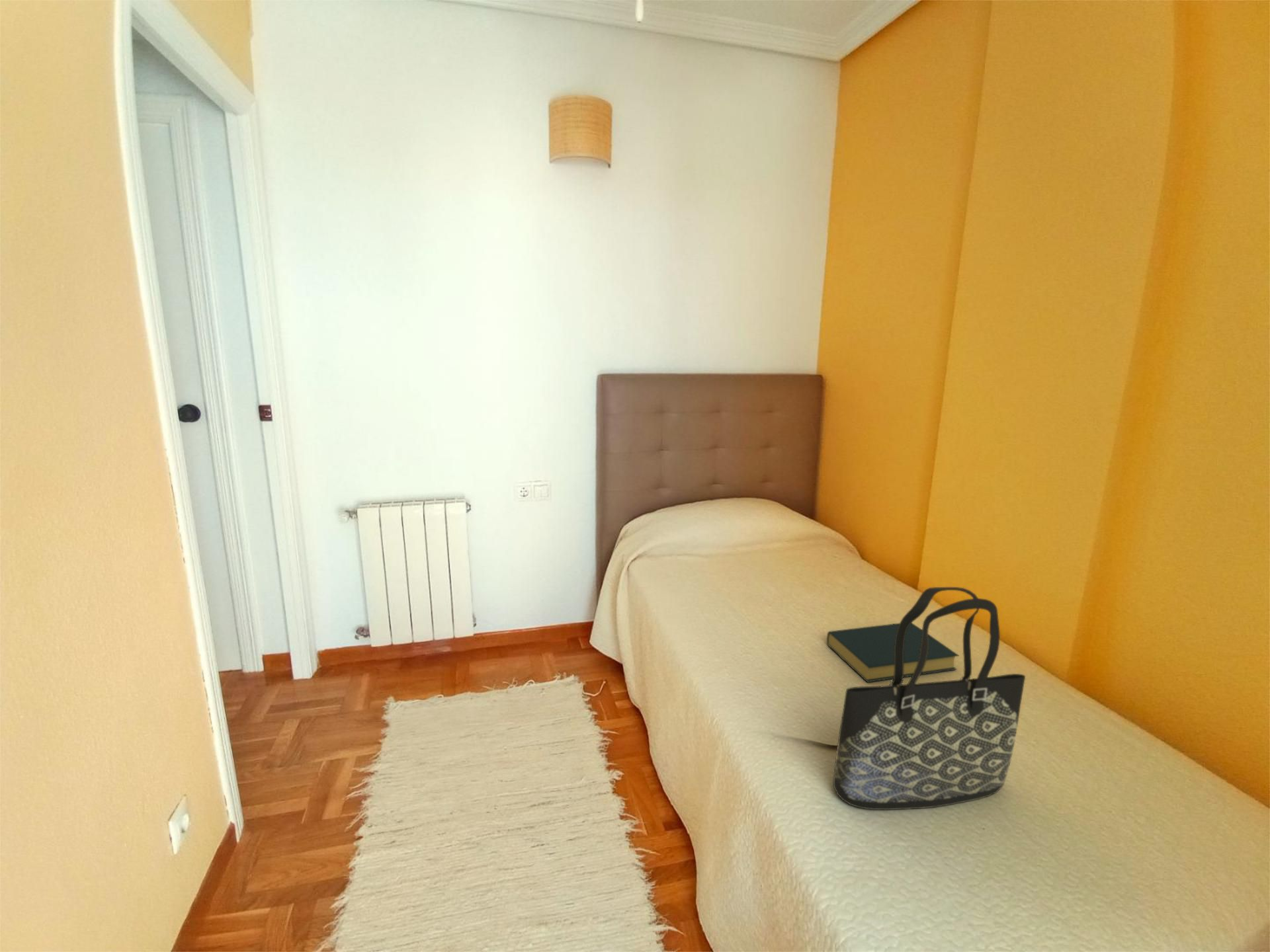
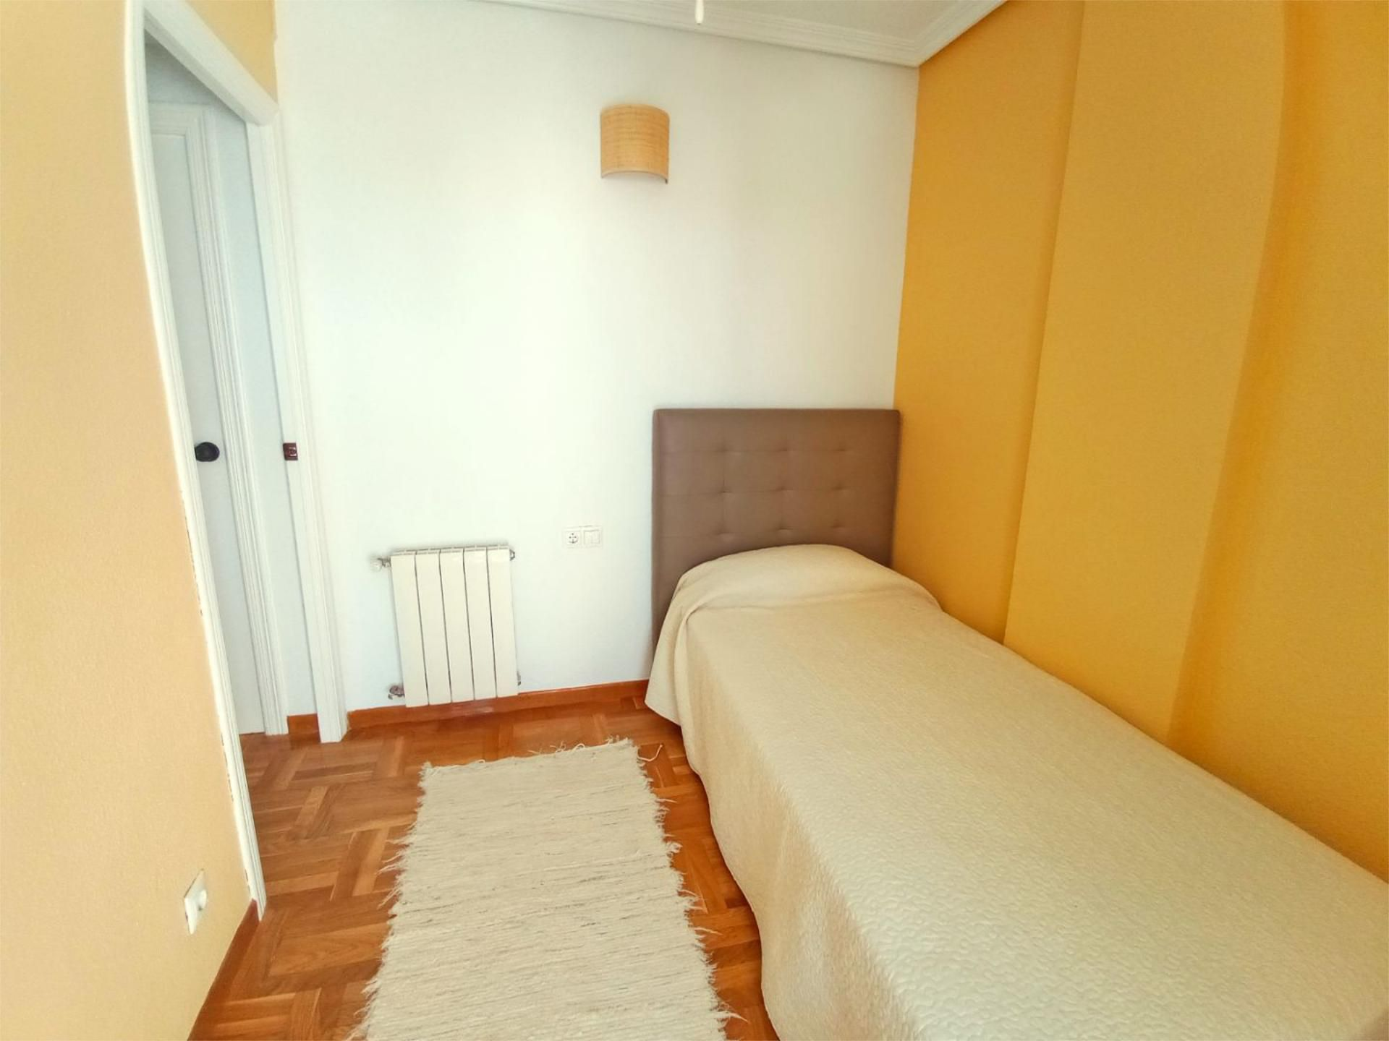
- tote bag (935, 694)
- hardback book (890, 649)
